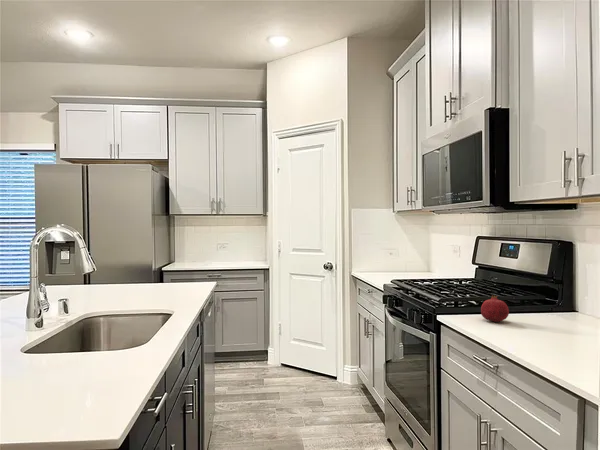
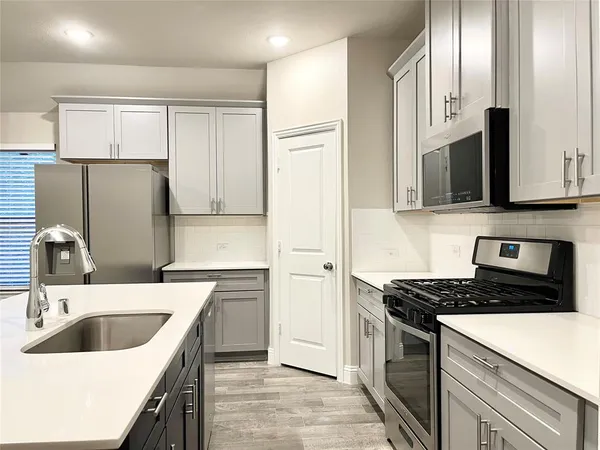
- fruit (494, 307)
